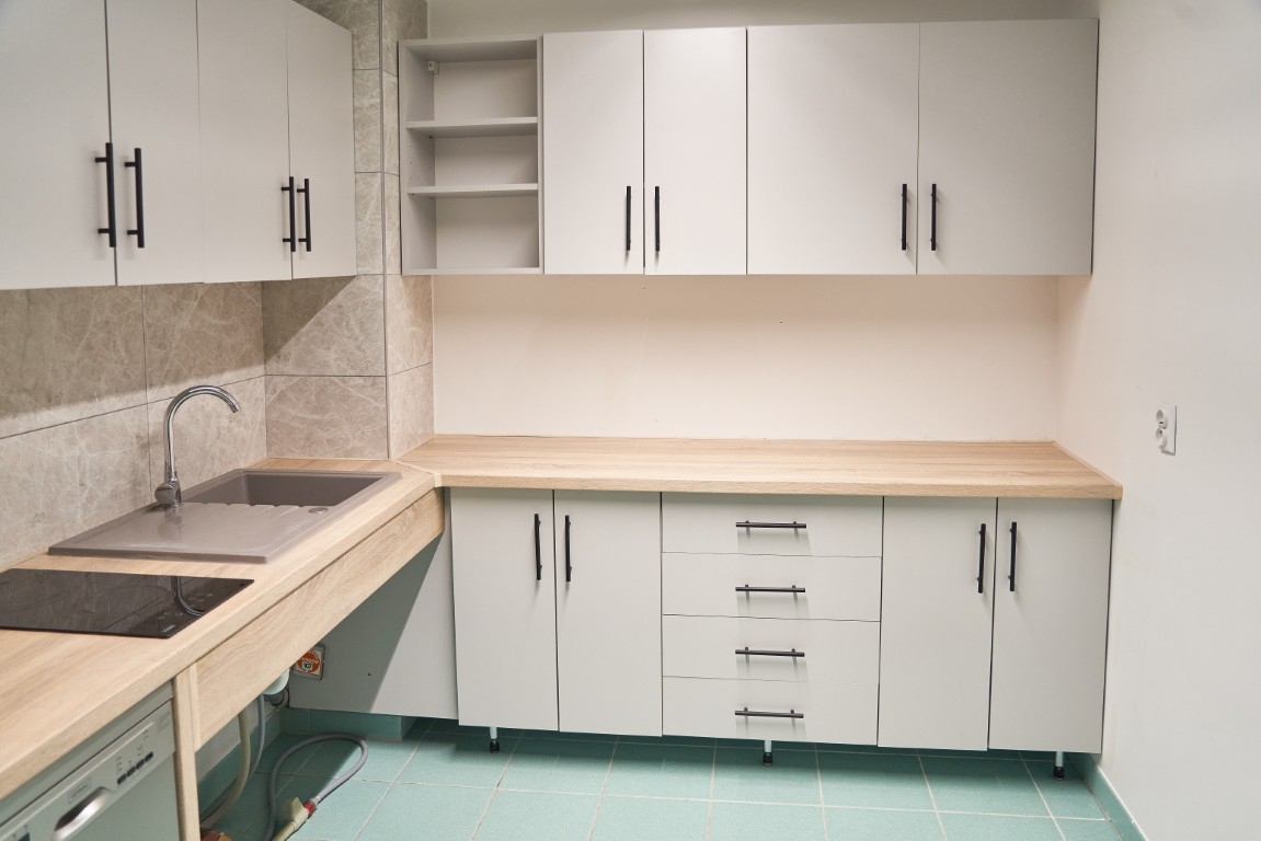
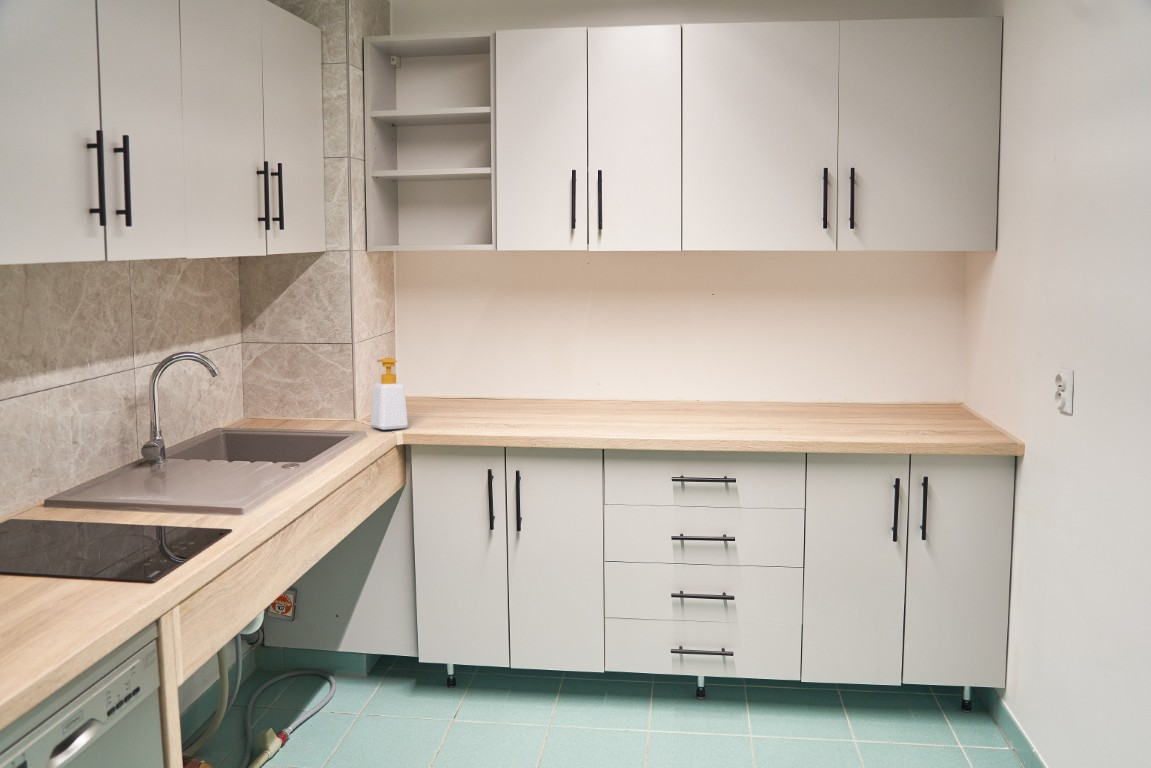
+ soap bottle (386, 392)
